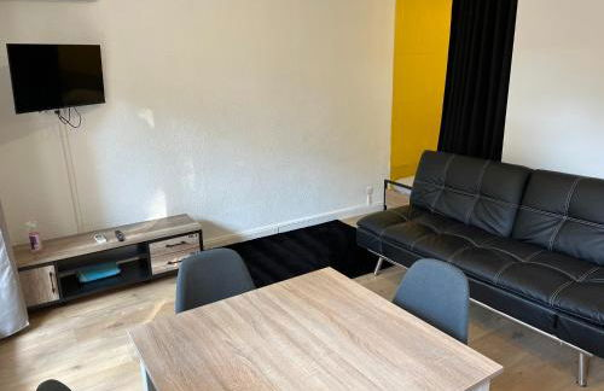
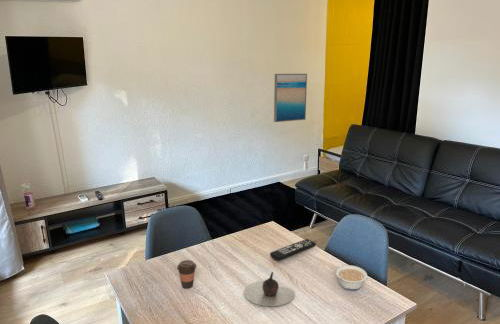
+ coffee cup (187, 274)
+ legume (350, 278)
+ teapot (269, 282)
+ wall art (290, 97)
+ remote control (293, 249)
